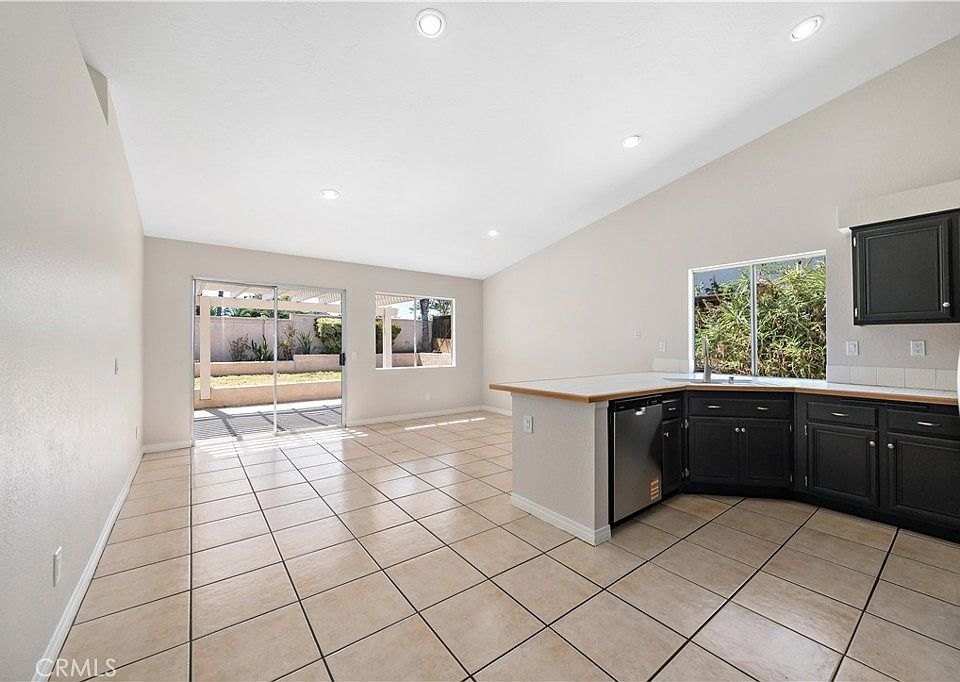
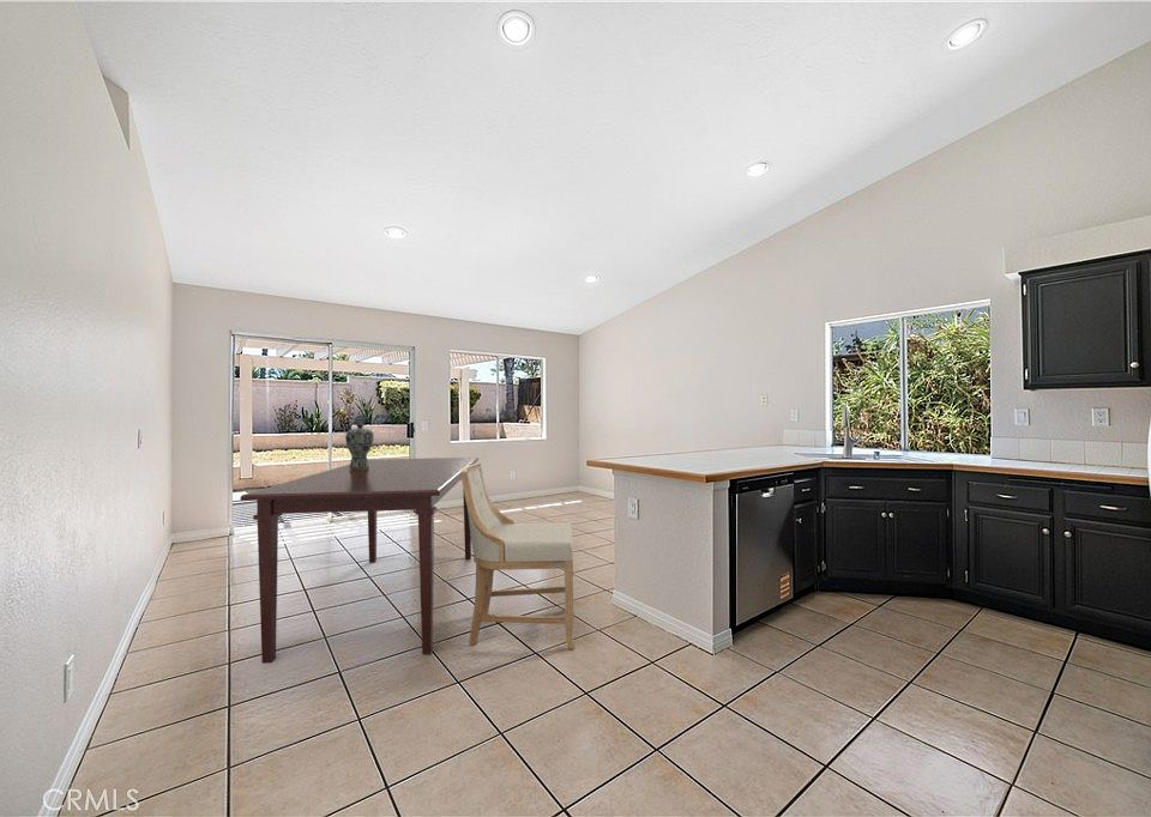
+ bar stool (518, 546)
+ dining table (375, 533)
+ vase (360, 446)
